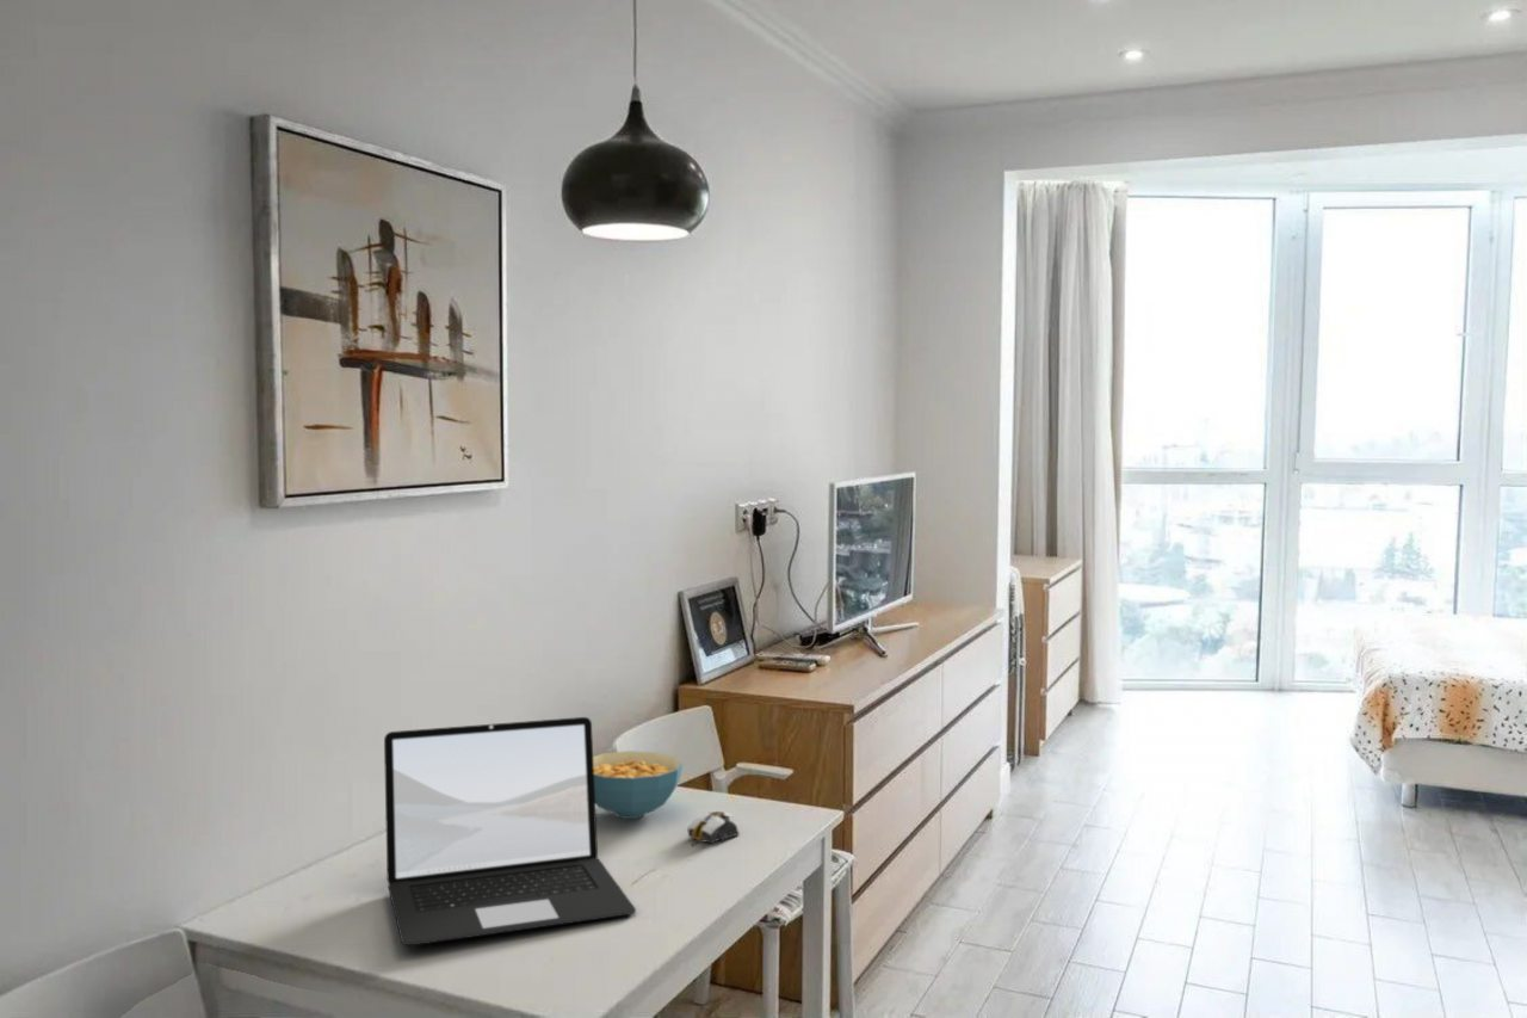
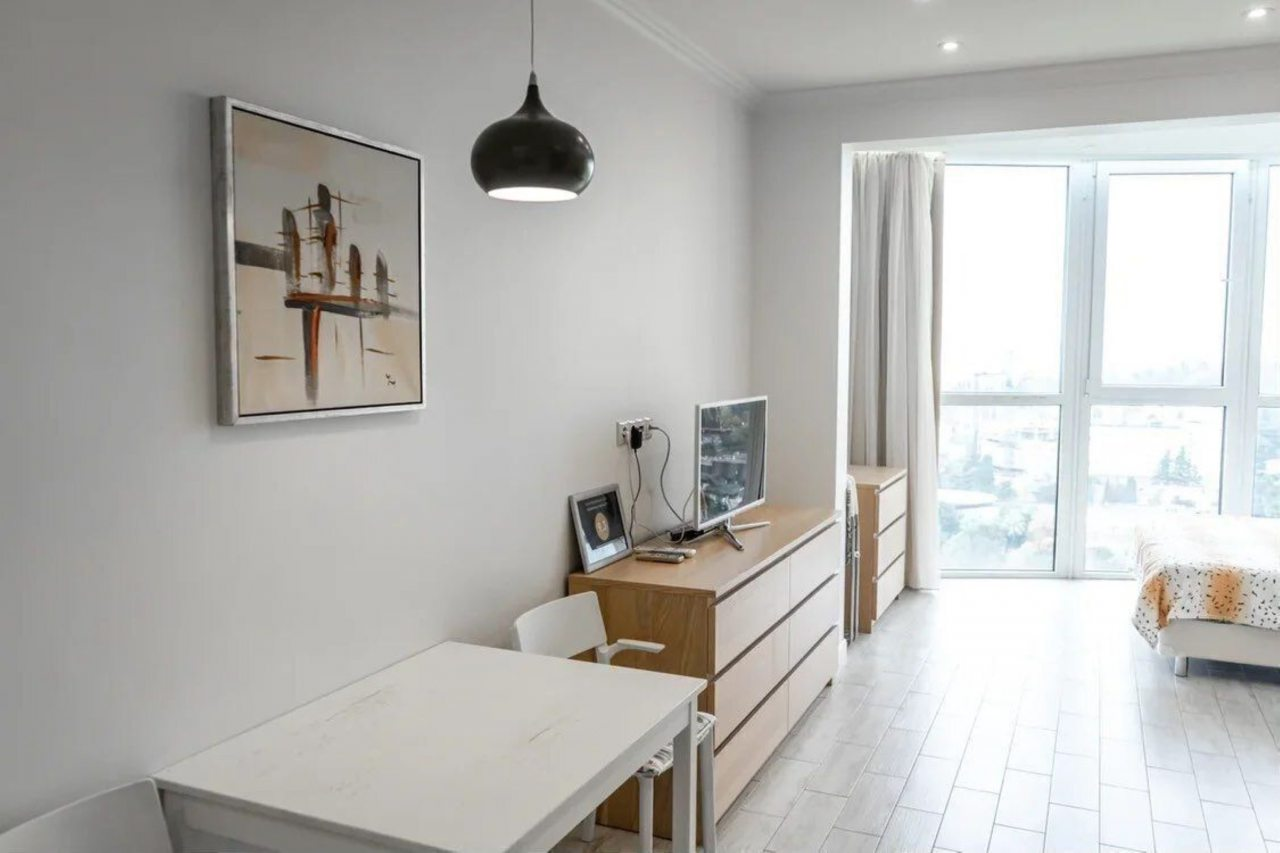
- computer mouse (710, 827)
- cereal bowl (630, 789)
- laptop (506, 820)
